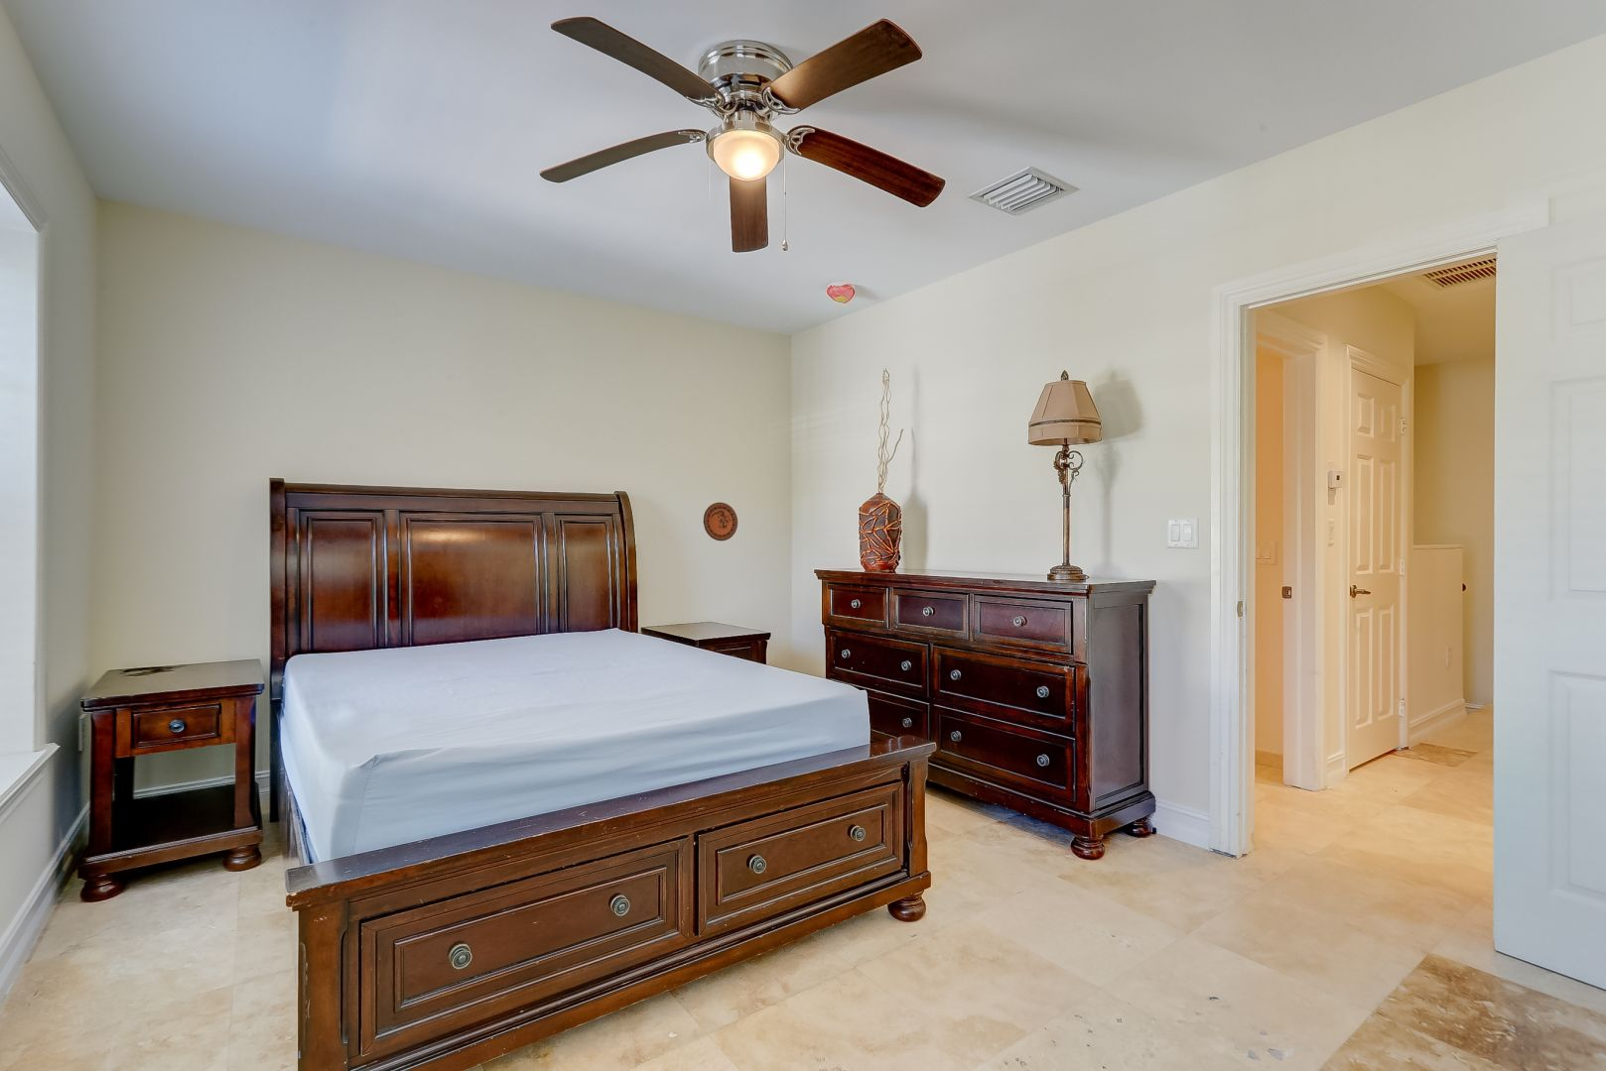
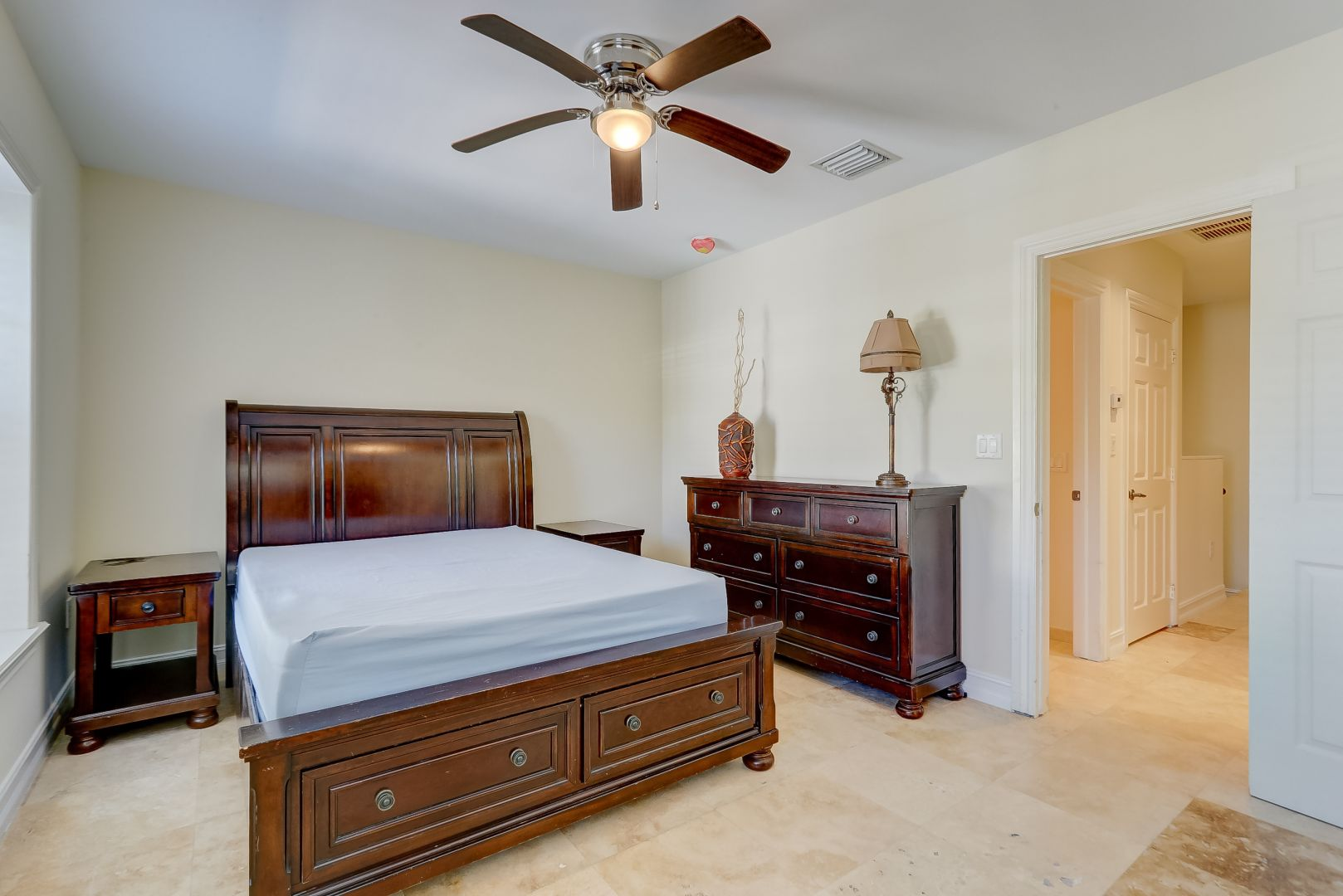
- decorative plate (720, 521)
